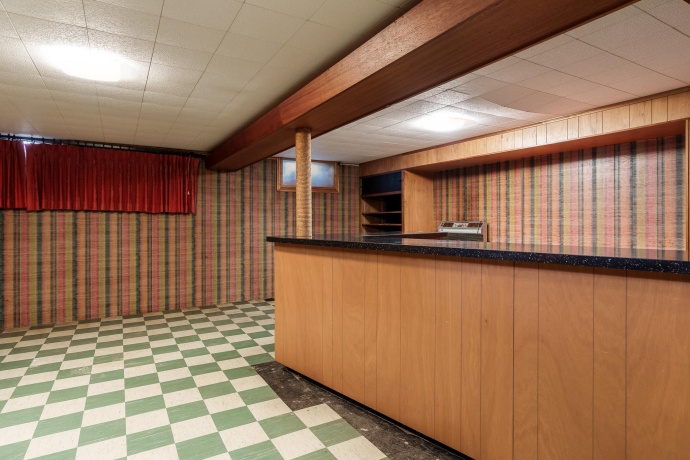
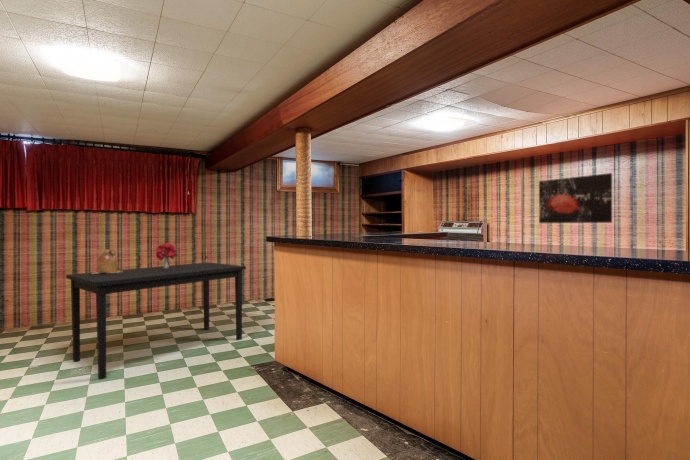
+ bouquet (165, 255)
+ wall art (572, 200)
+ ceramic jug (107, 261)
+ dining table (162, 286)
